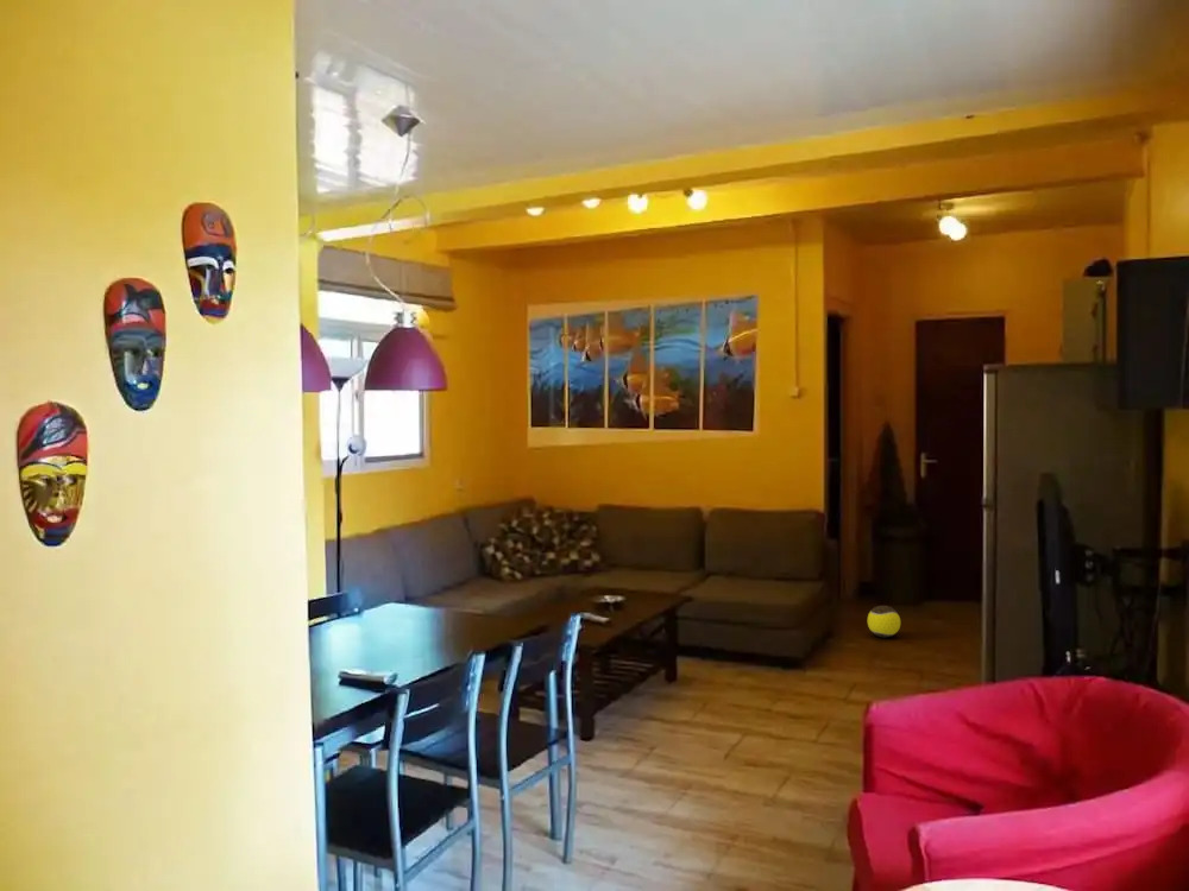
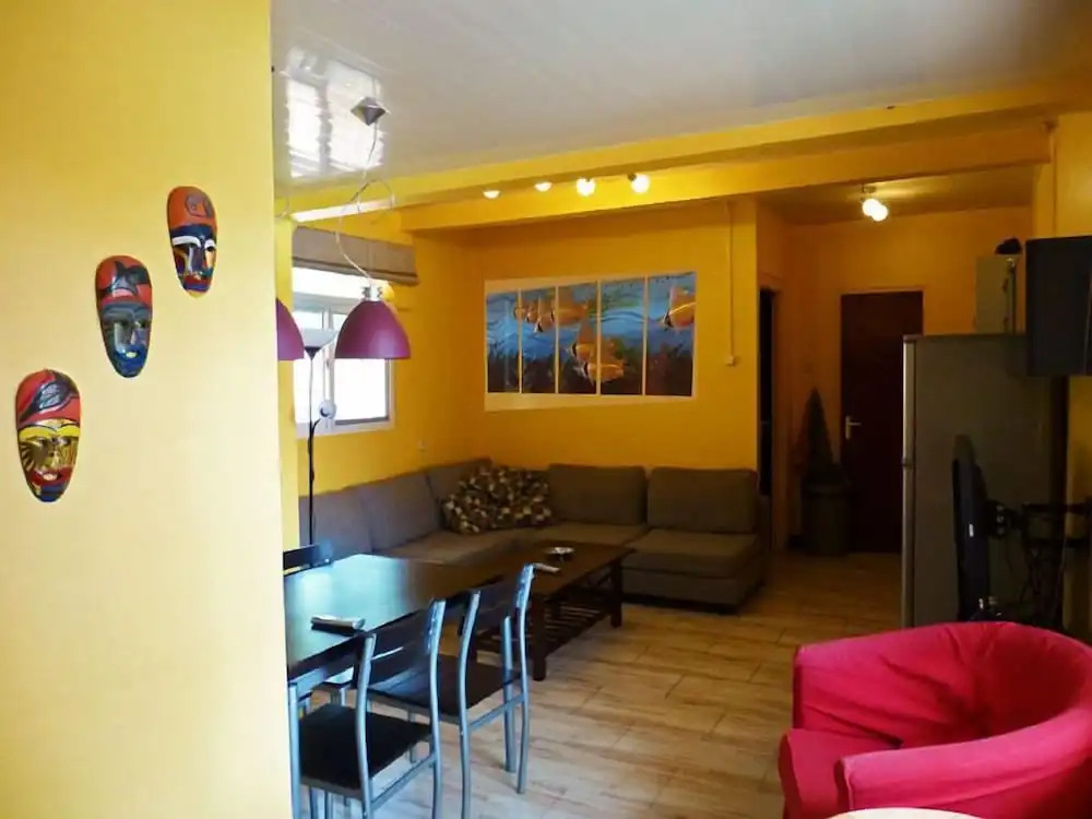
- decorative ball (883, 621)
